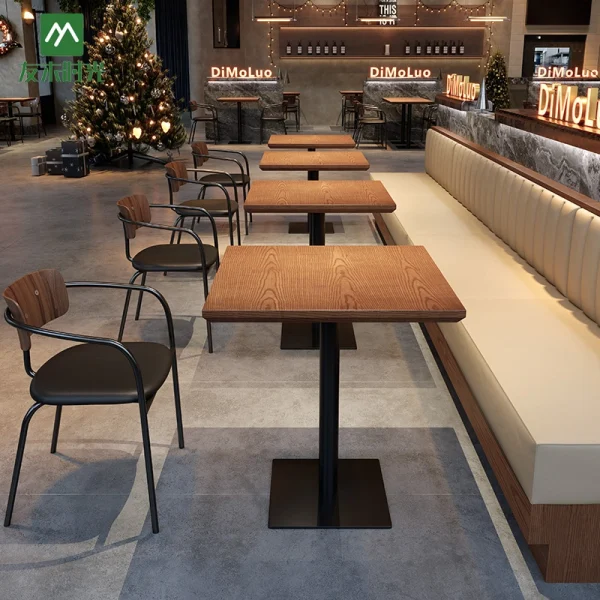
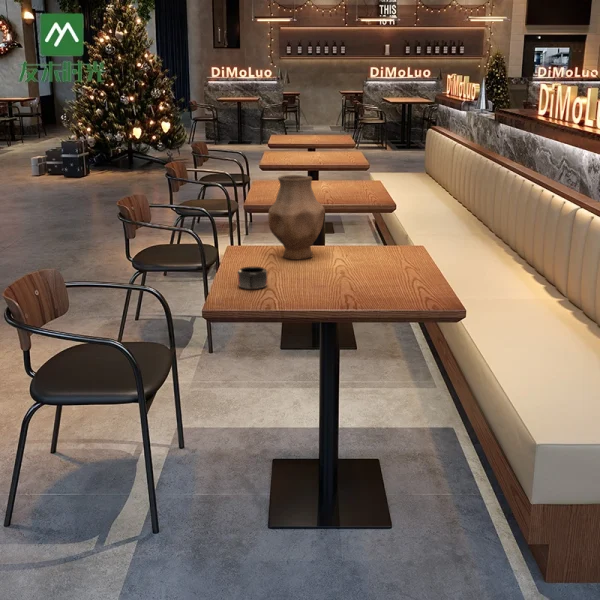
+ mug (252, 278)
+ vase (296, 217)
